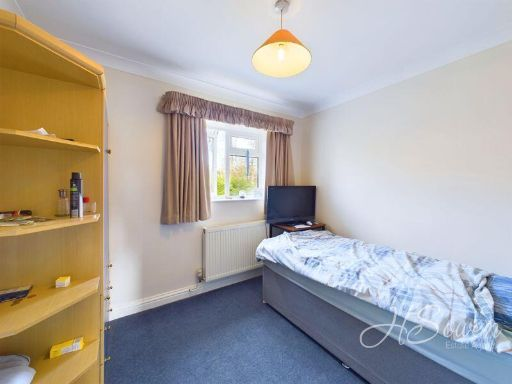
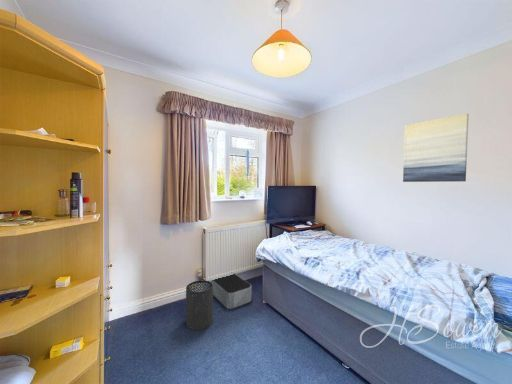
+ storage bin (230, 288)
+ wall art (432, 151)
+ trash can (199, 303)
